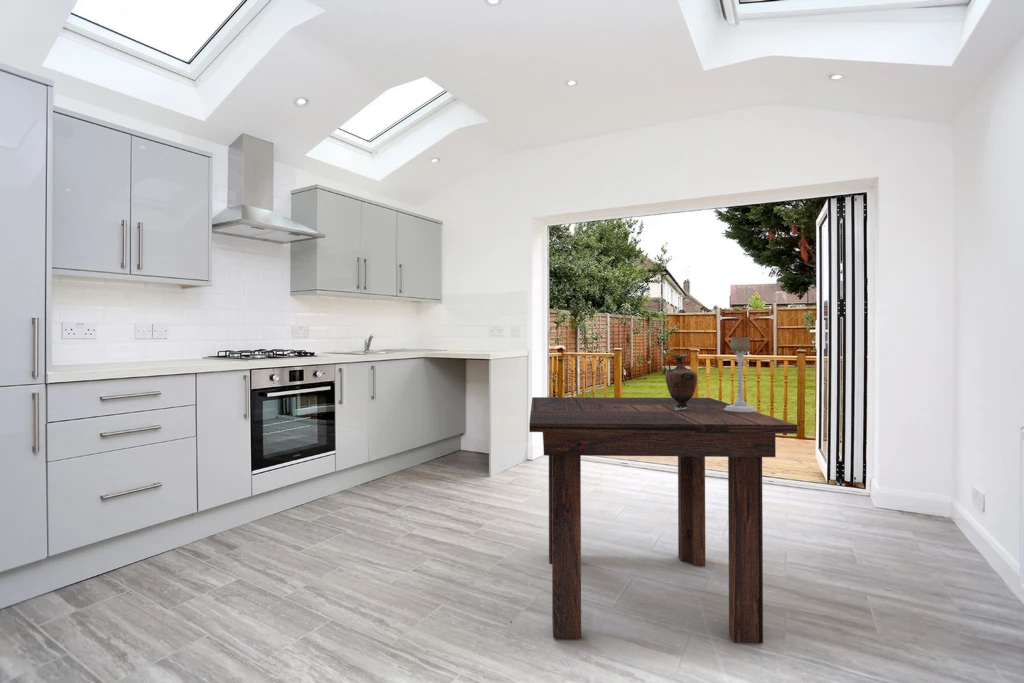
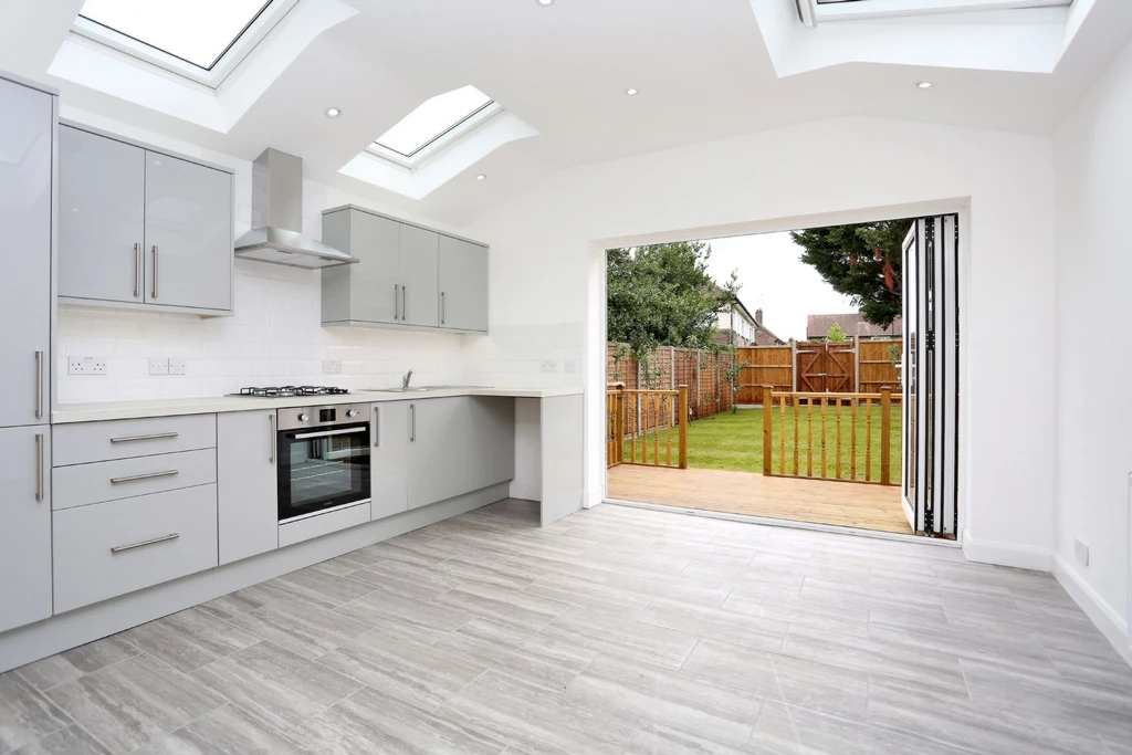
- candle holder (740, 373)
- vase (681, 379)
- dining table (678, 499)
